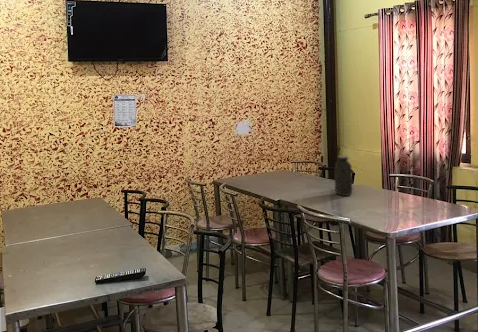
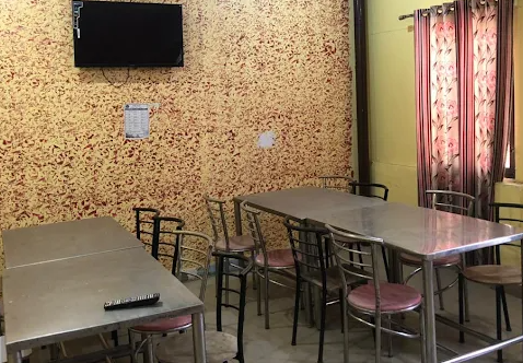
- water jug (343, 175)
